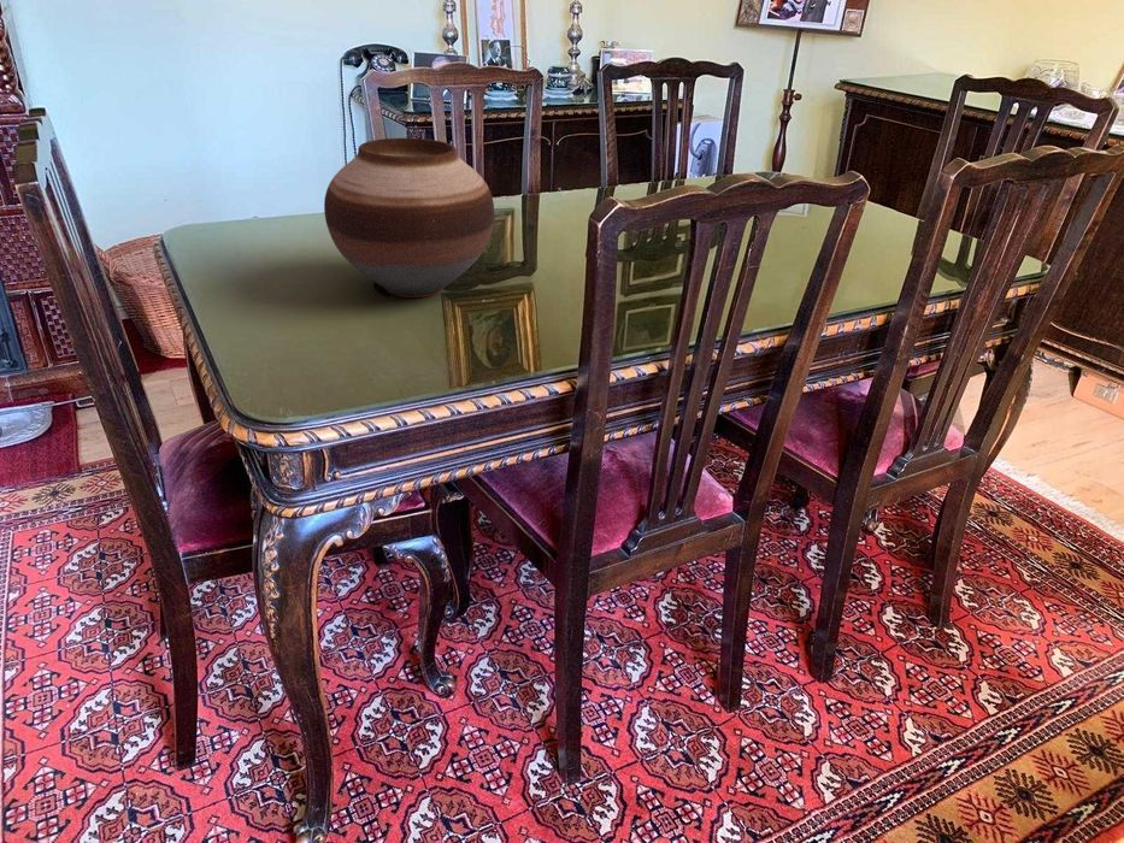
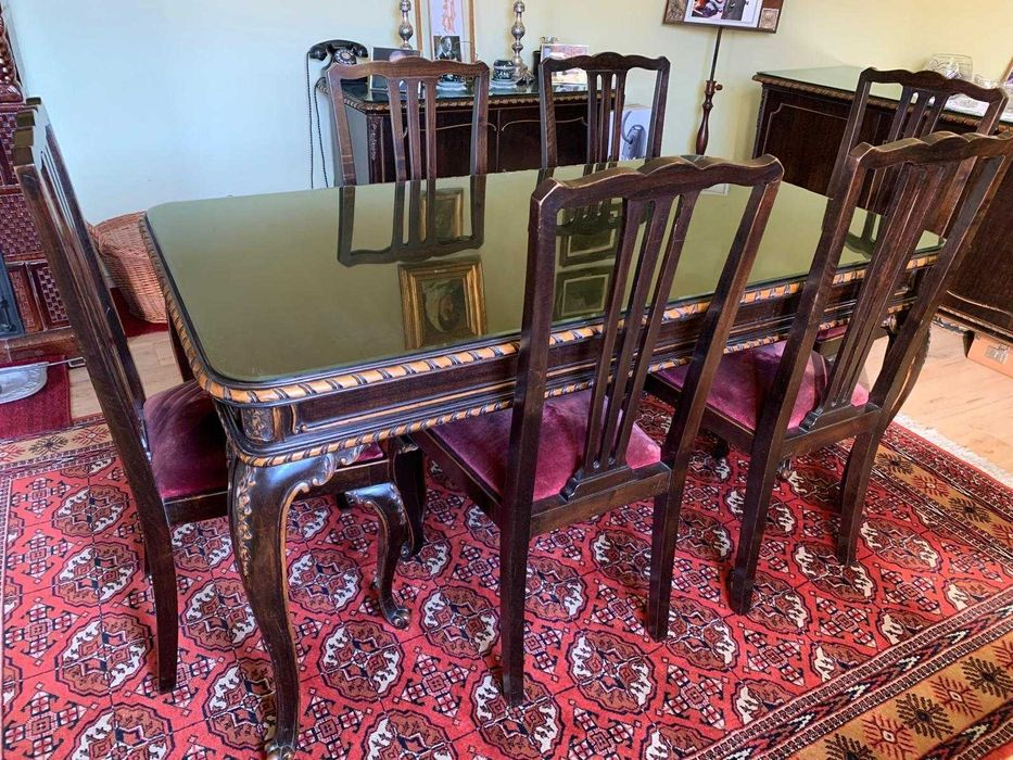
- vase (411, 219)
